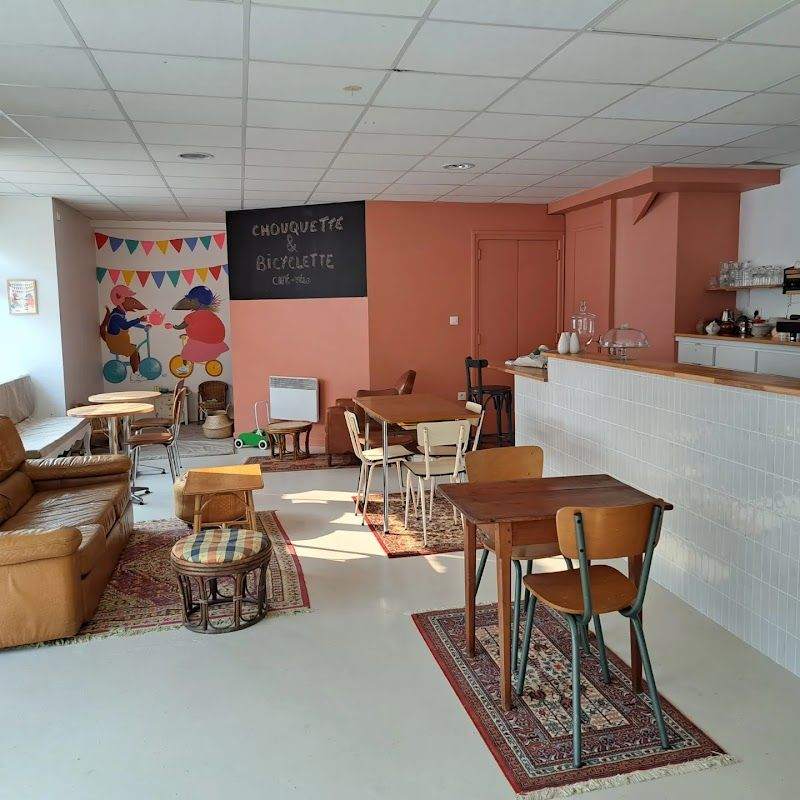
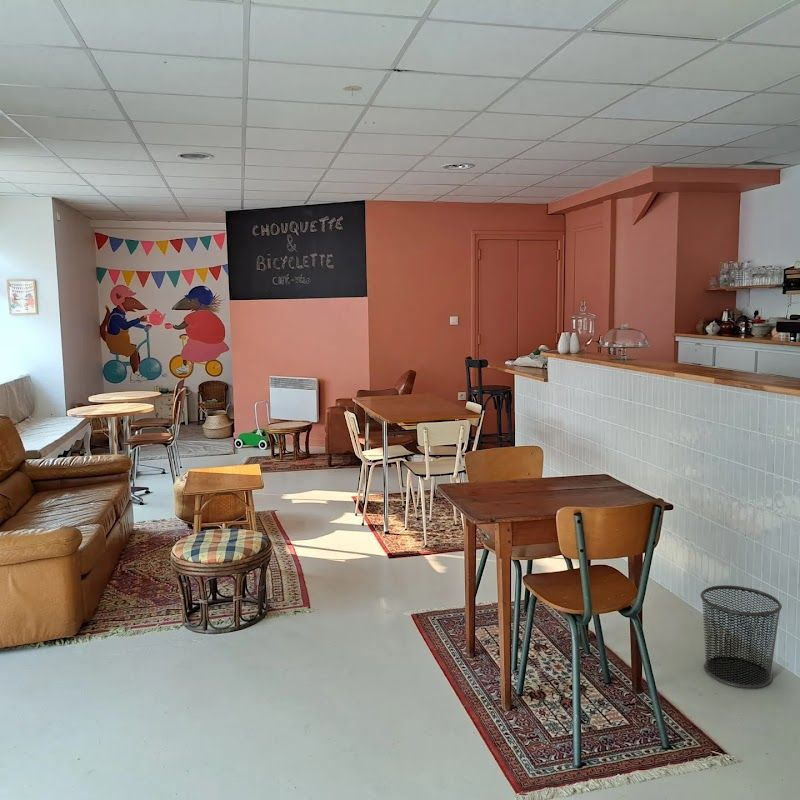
+ waste bin (738, 636)
